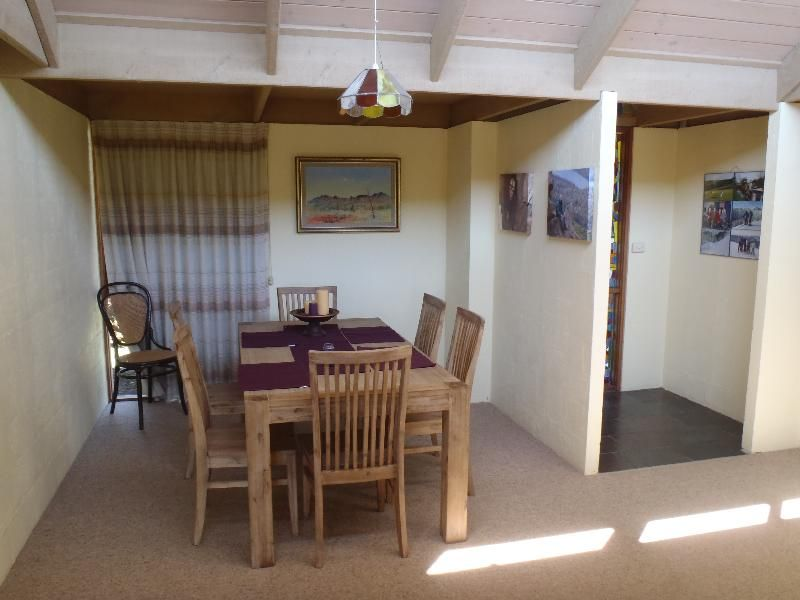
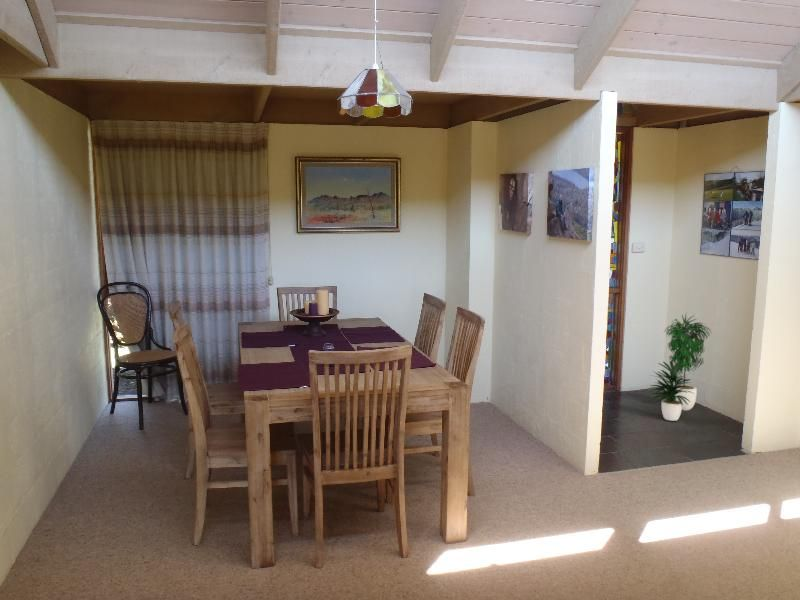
+ potted plant (678, 364)
